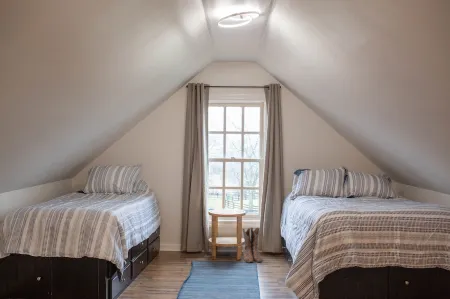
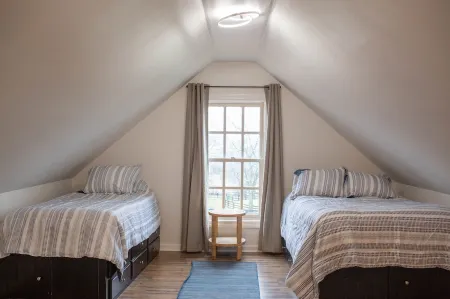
- boots (252, 243)
